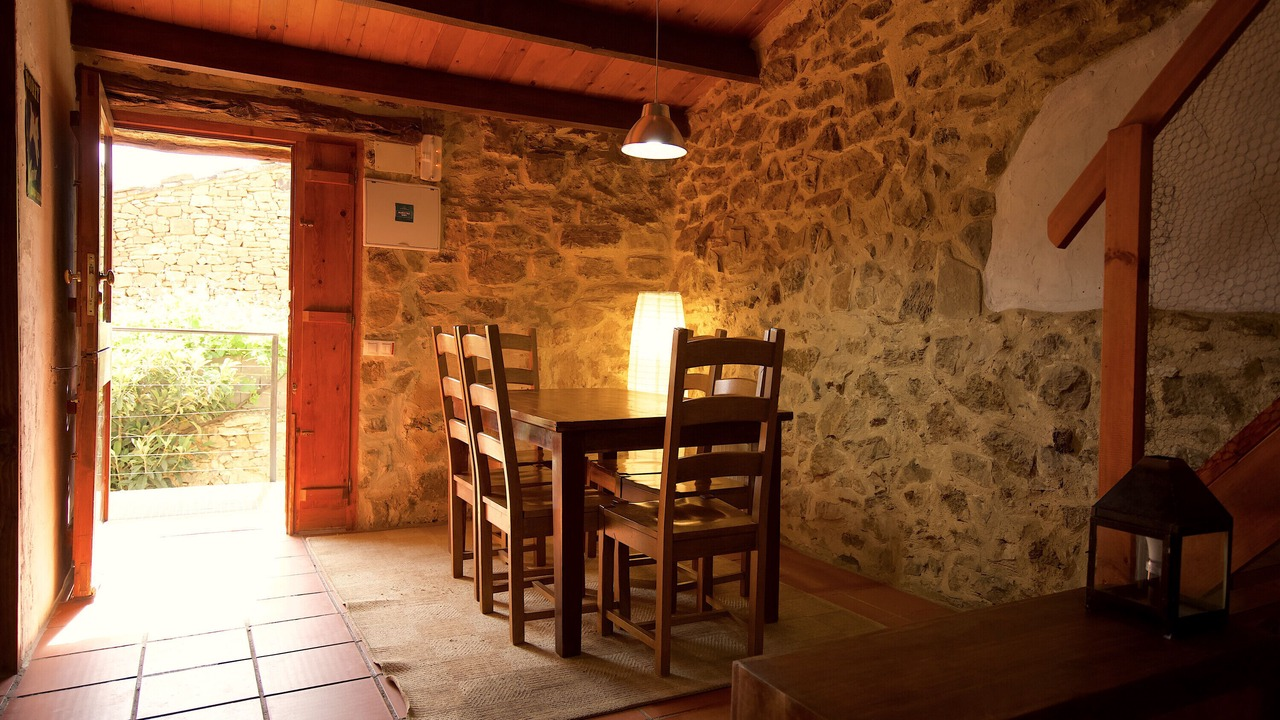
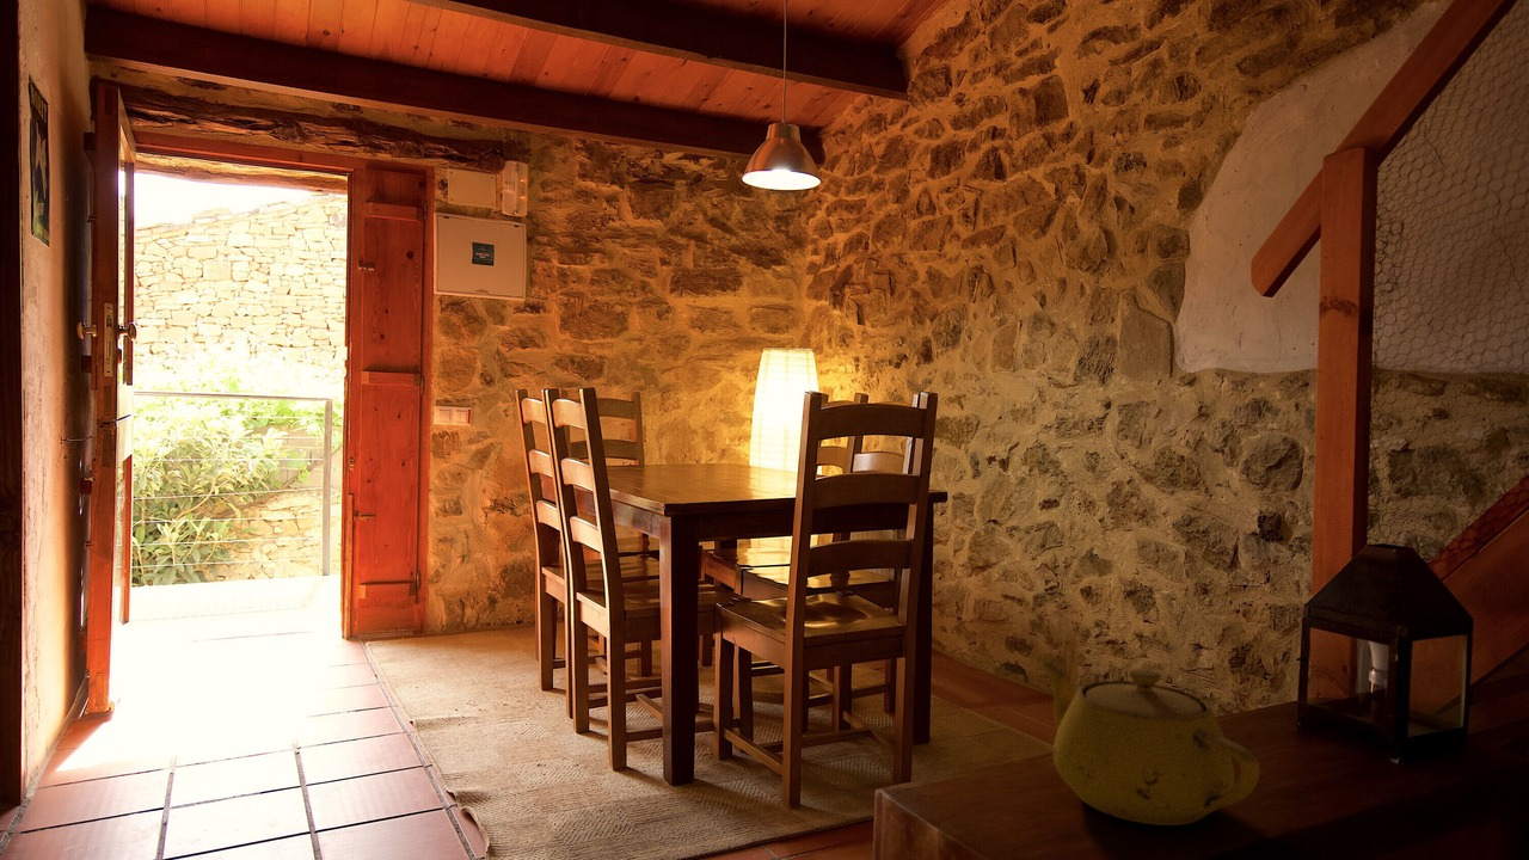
+ teapot (1134, 733)
